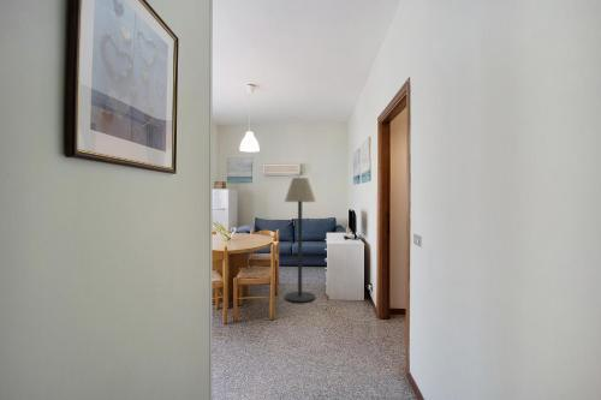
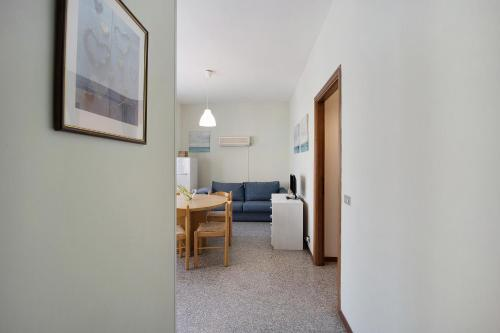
- floor lamp (299, 237)
